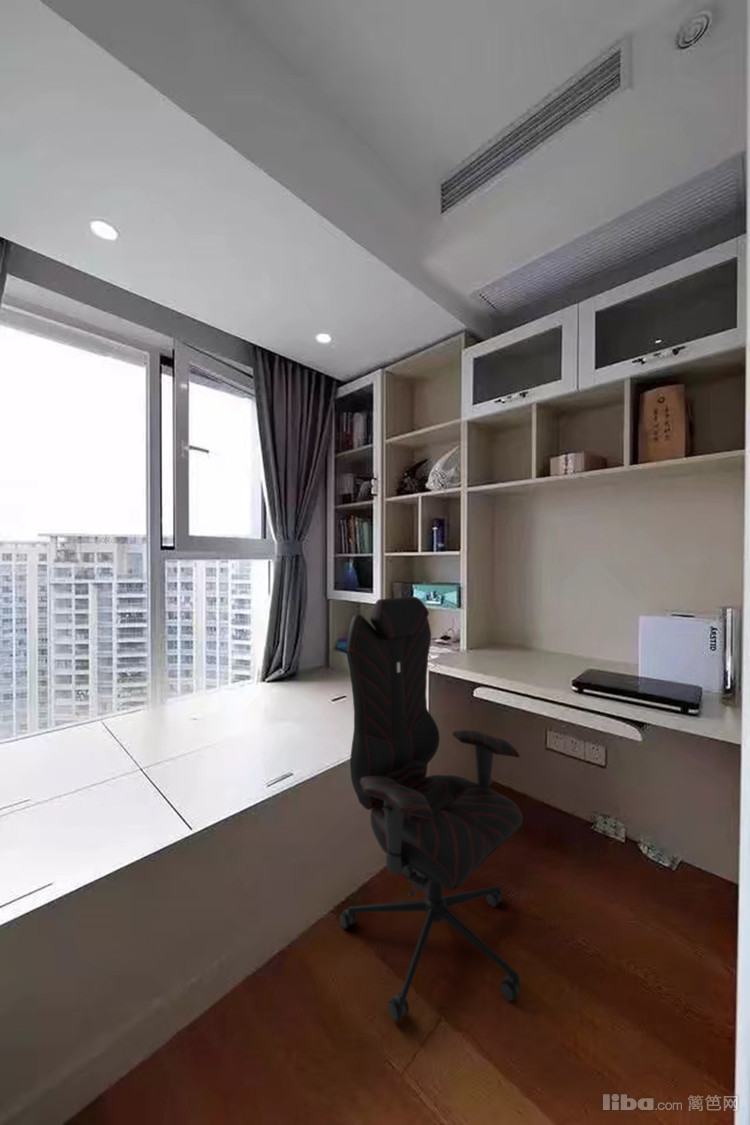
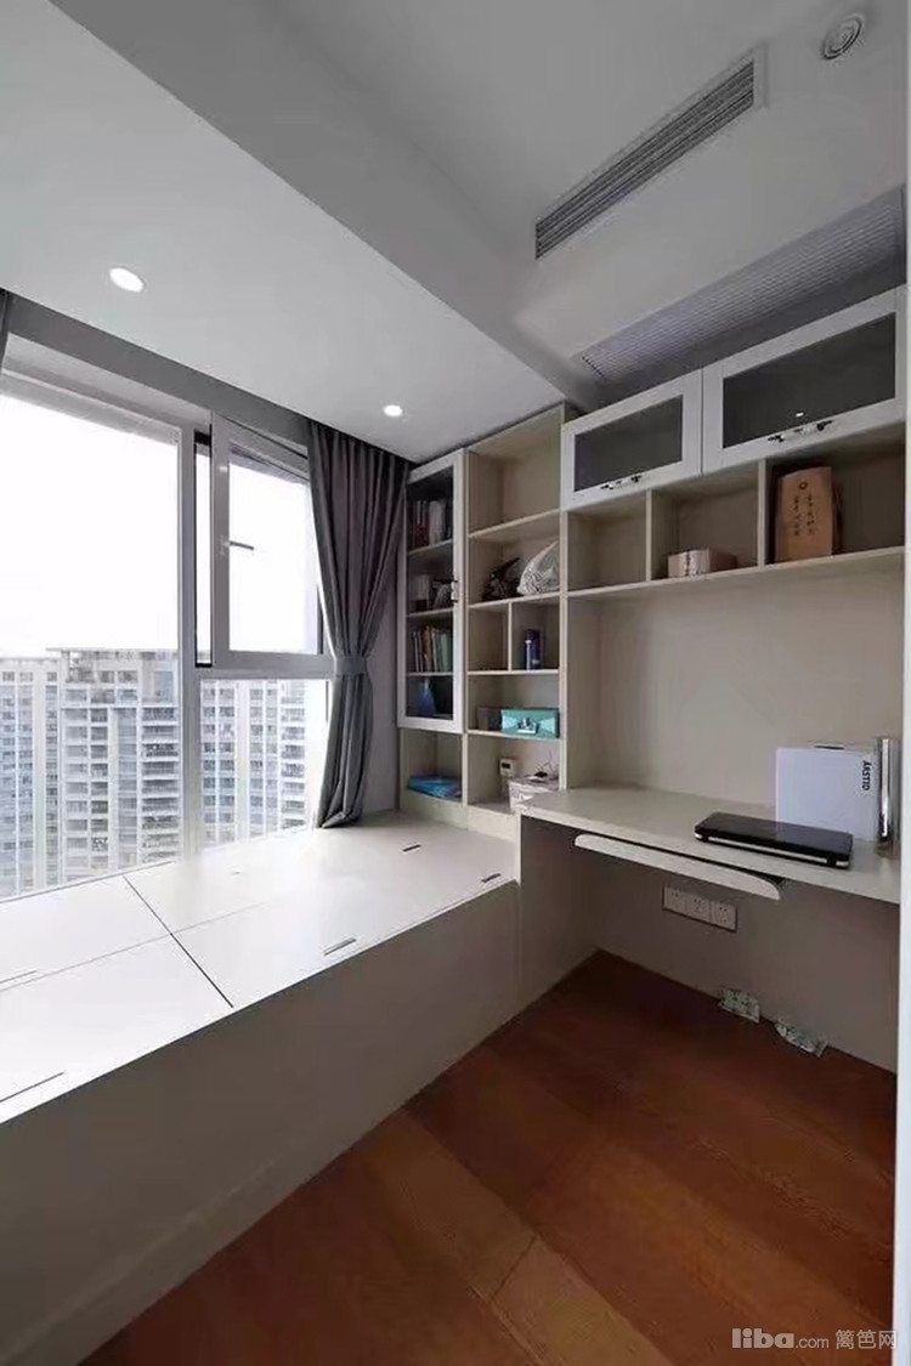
- office chair (438, 775)
